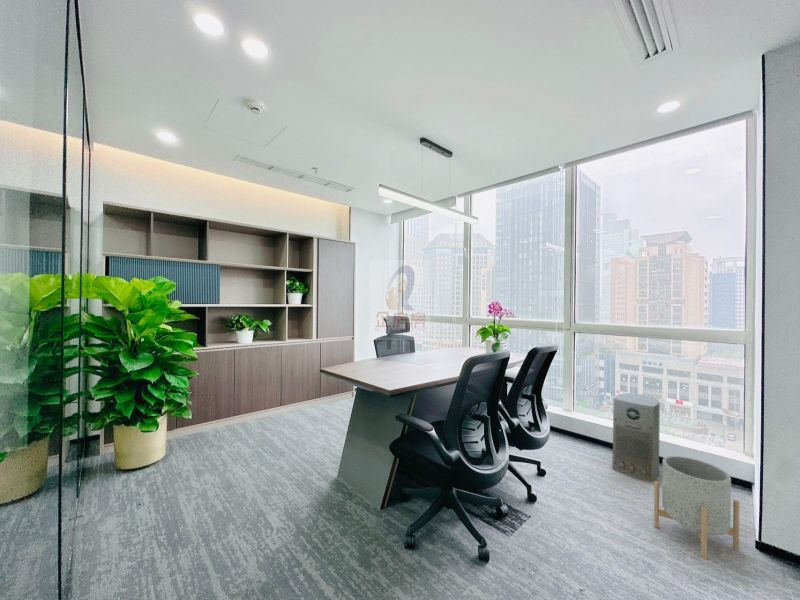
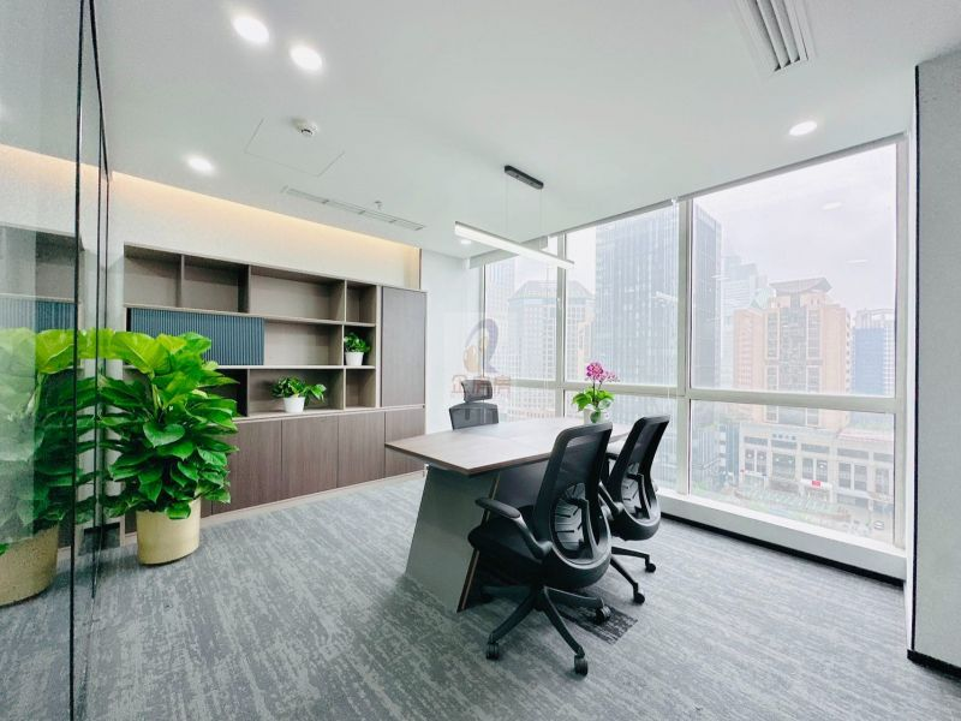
- planter (694, 502)
- air purifier (637, 433)
